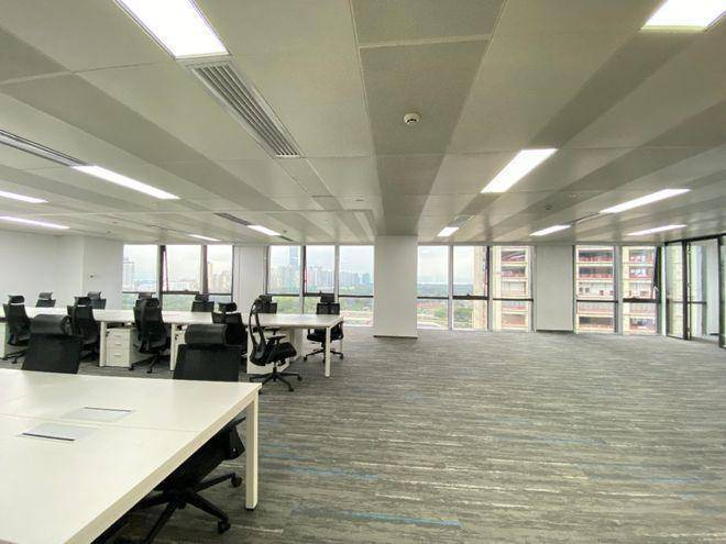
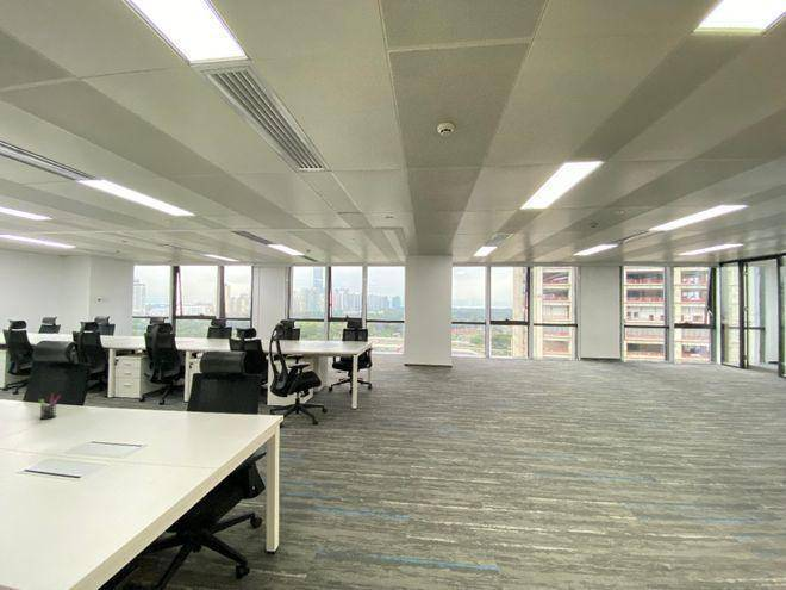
+ pen holder (46, 405)
